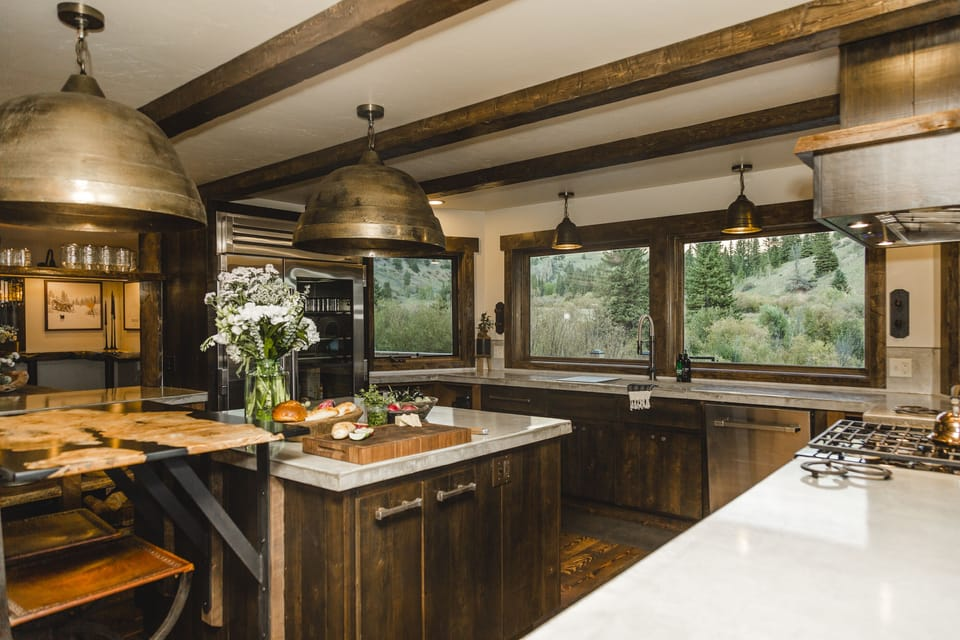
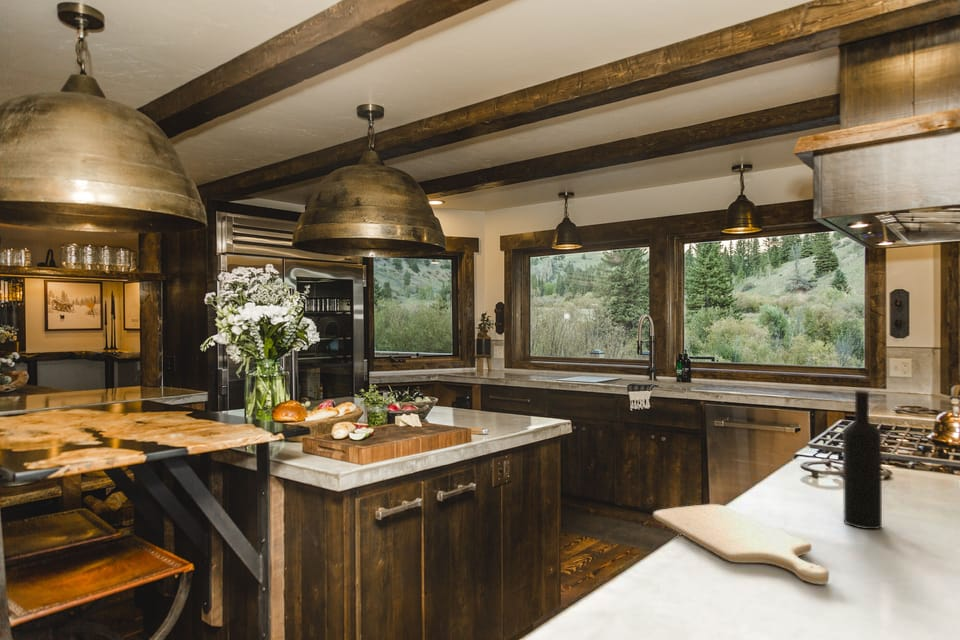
+ chopping board (744, 539)
+ wine bottle (862, 457)
